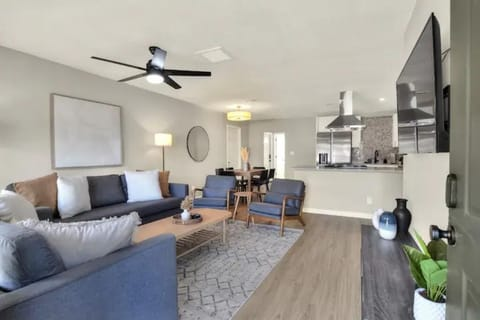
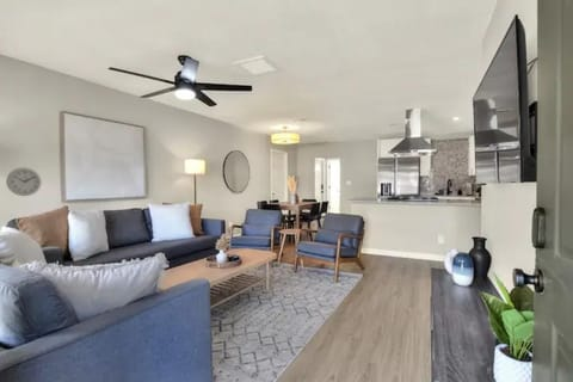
+ wall clock (24, 181)
